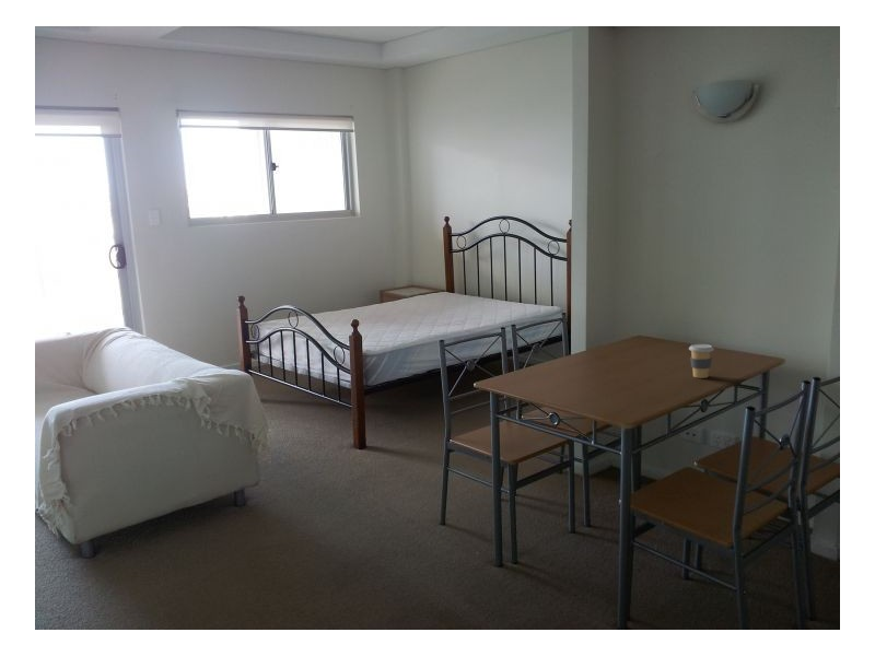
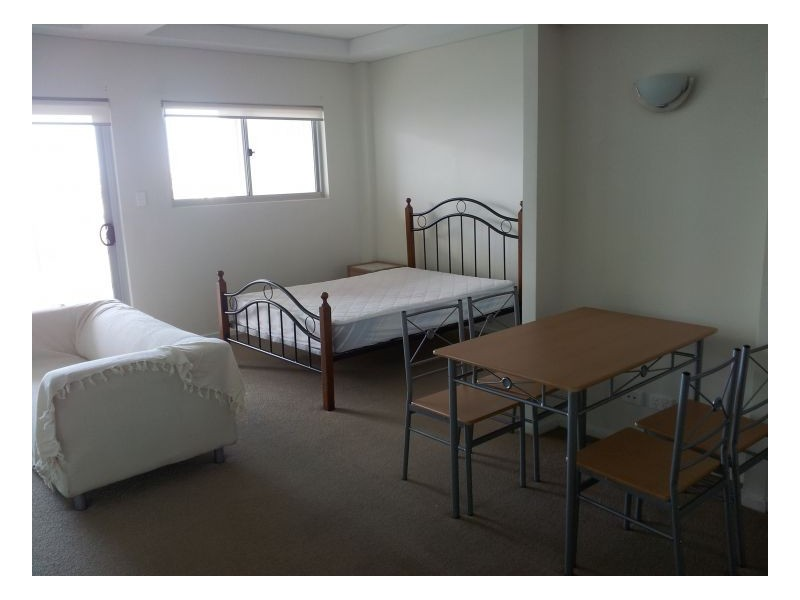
- coffee cup (700, 361)
